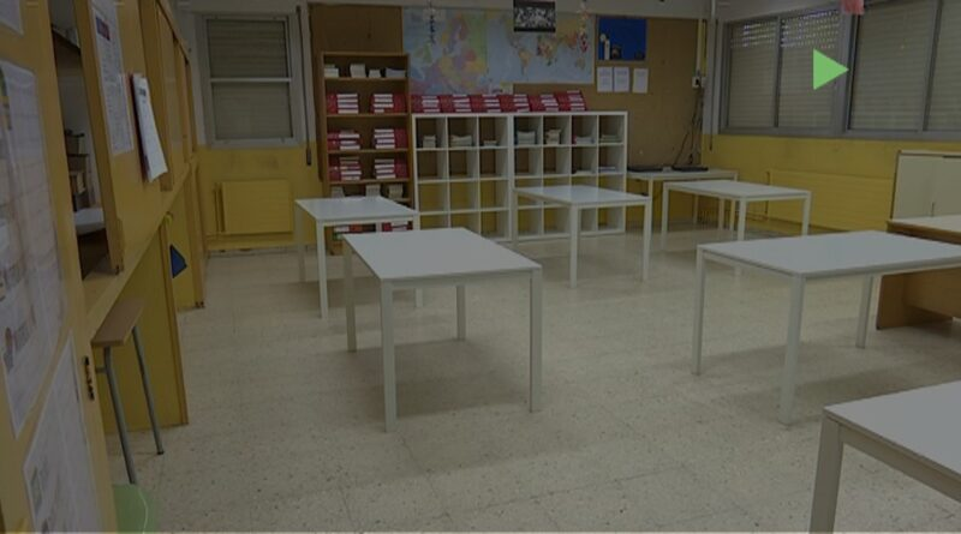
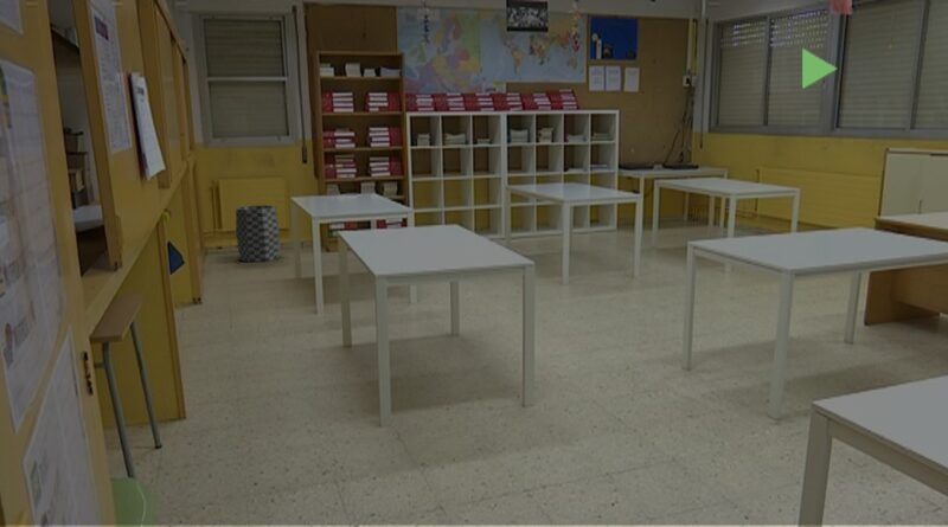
+ trash can (257, 232)
